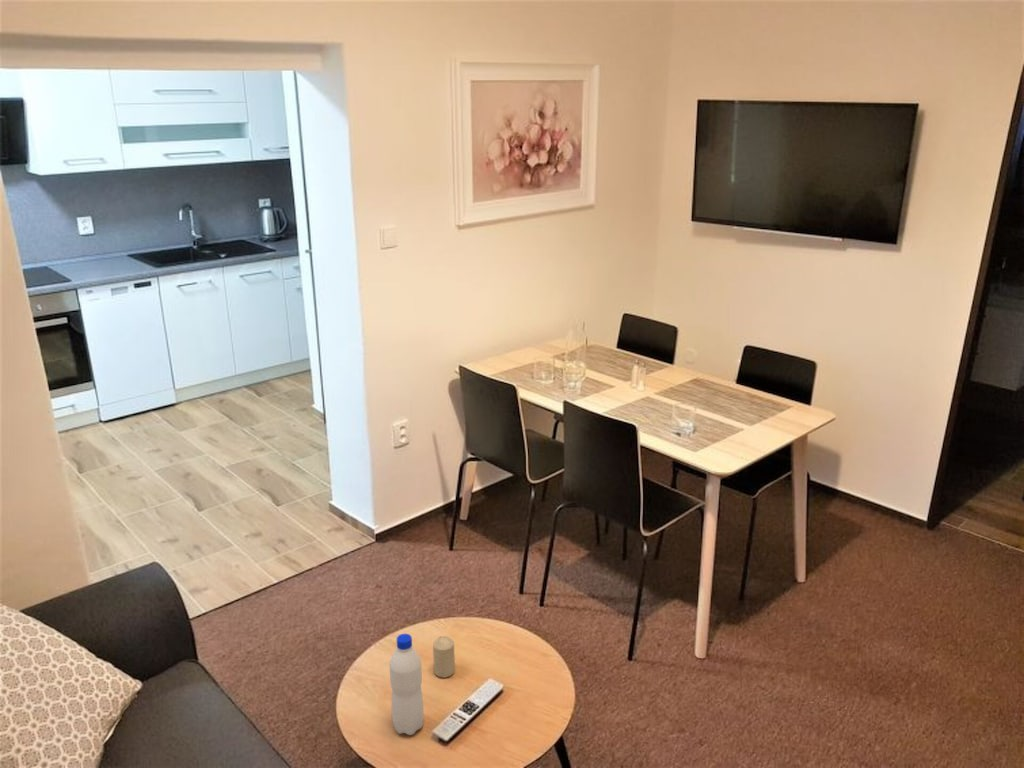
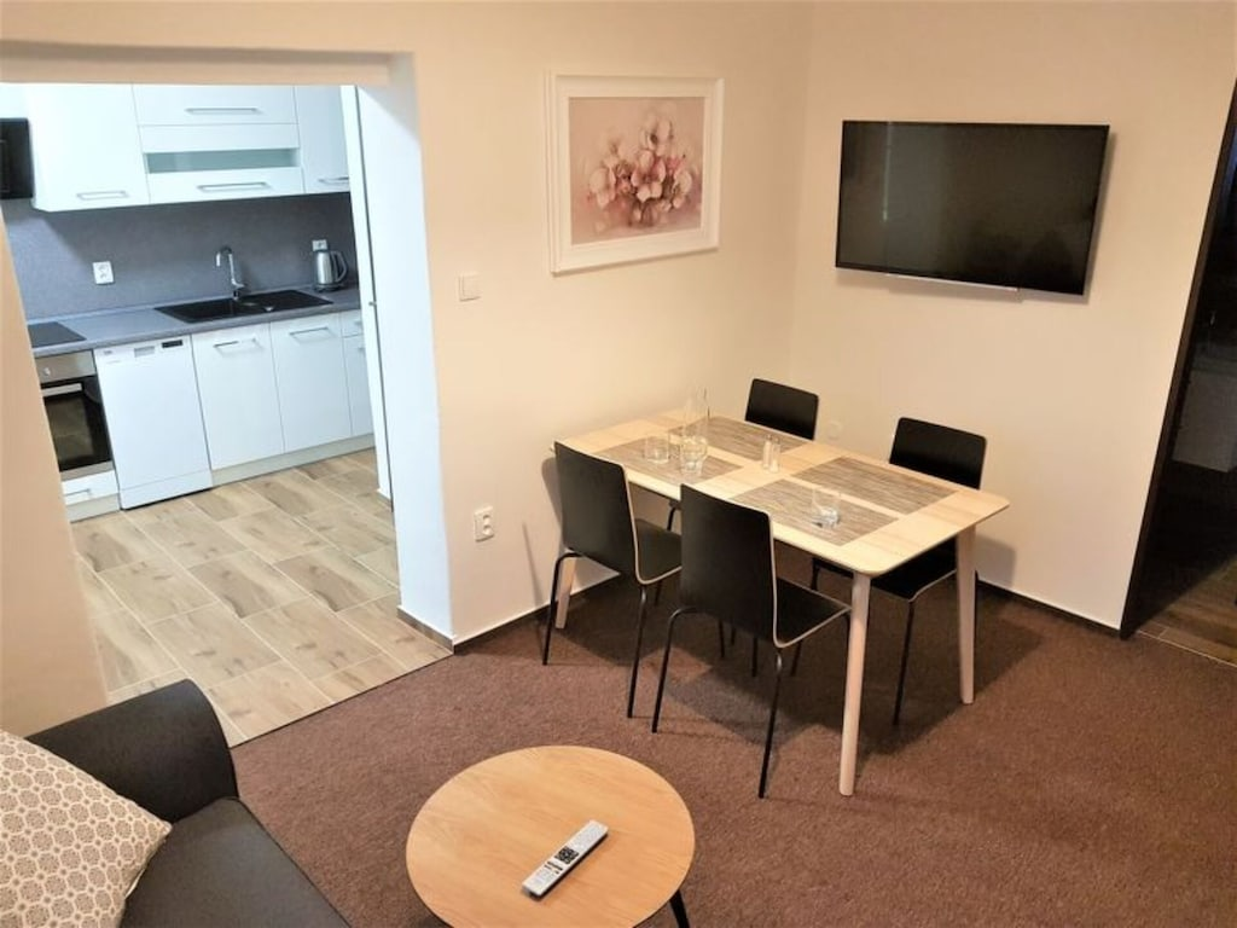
- water bottle (406, 682)
- candle (443, 655)
